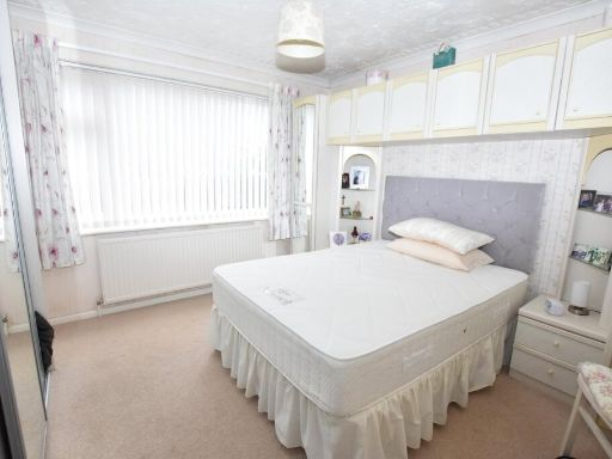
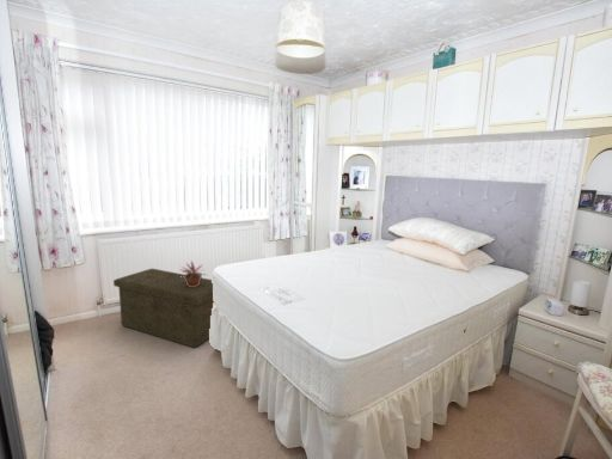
+ storage bench (171, 304)
+ potted plant (192, 273)
